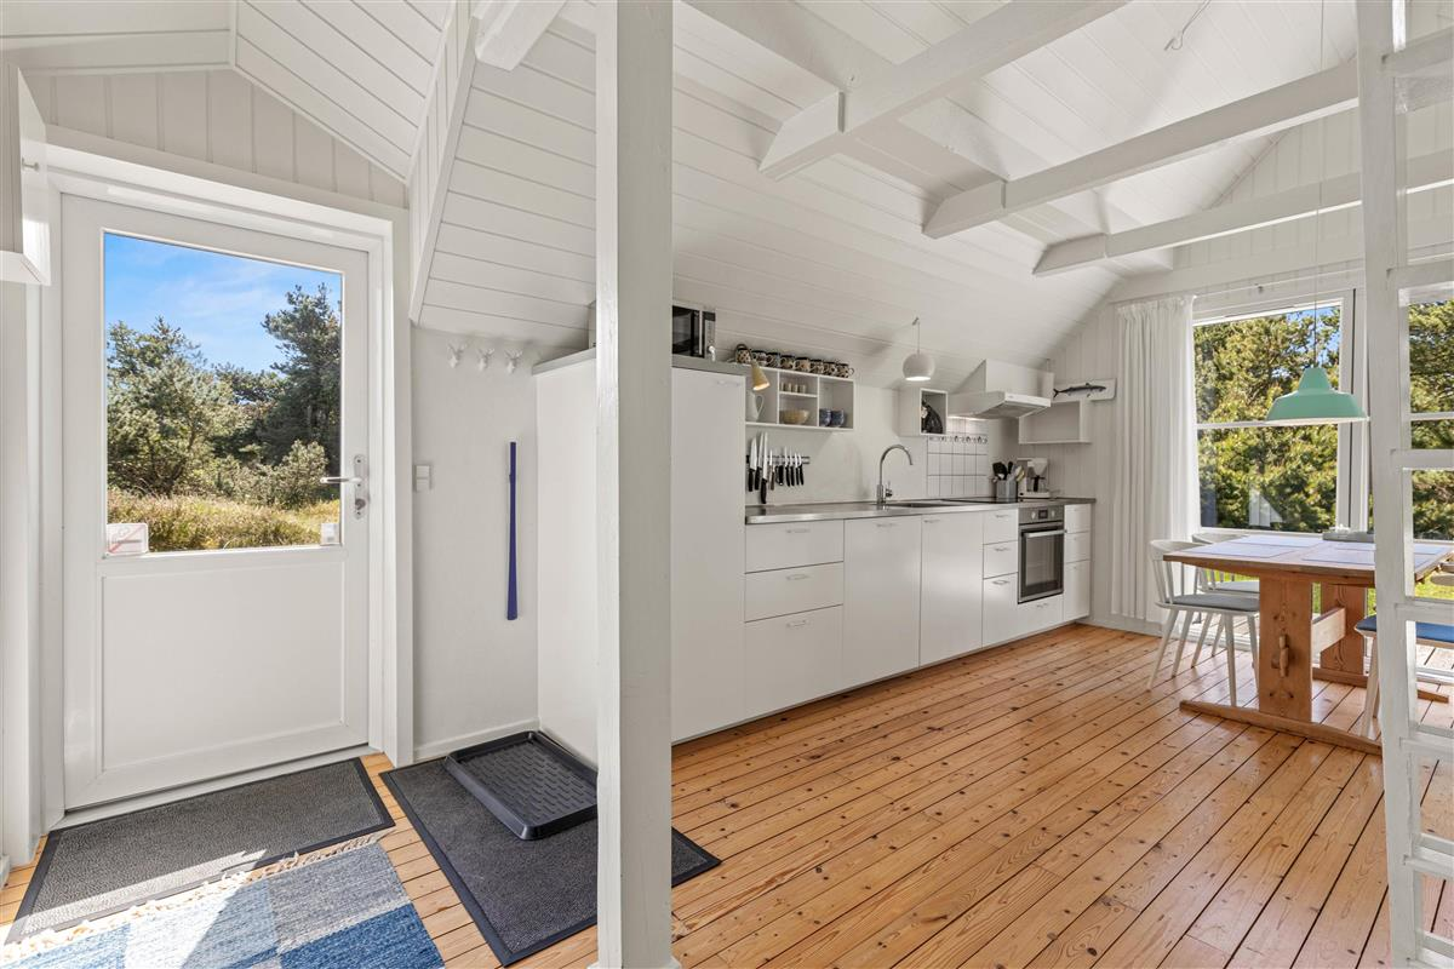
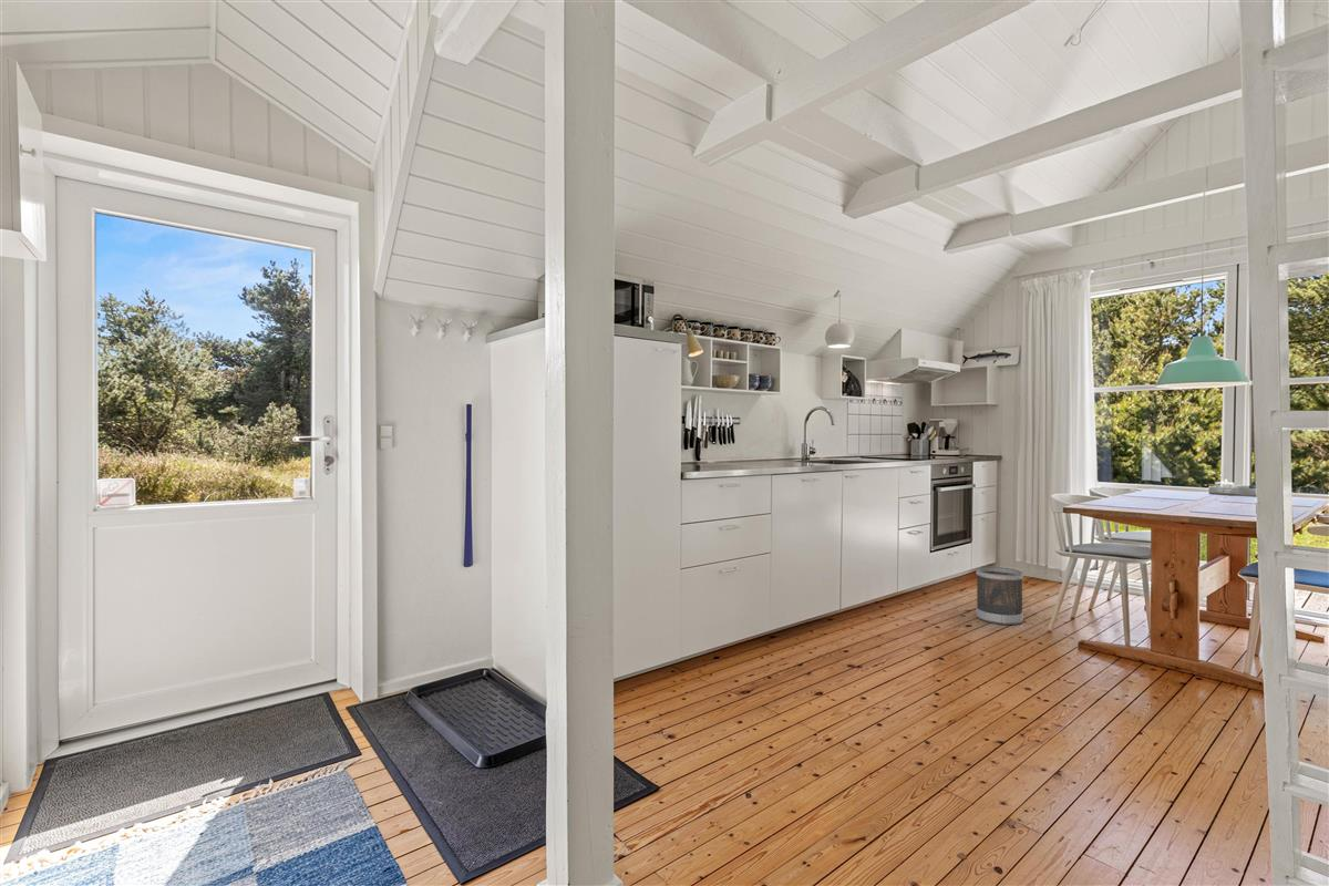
+ wastebasket (999, 595)
